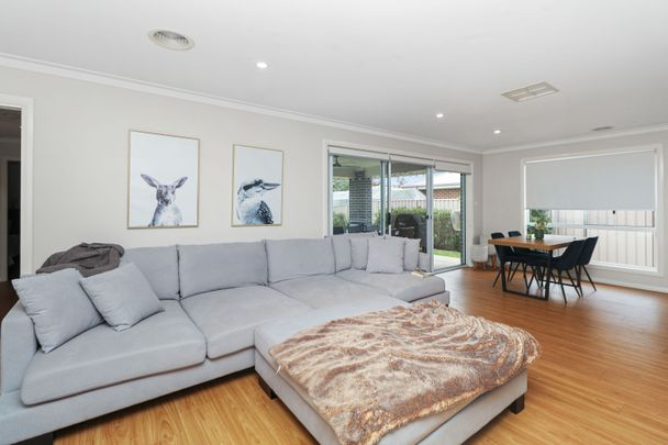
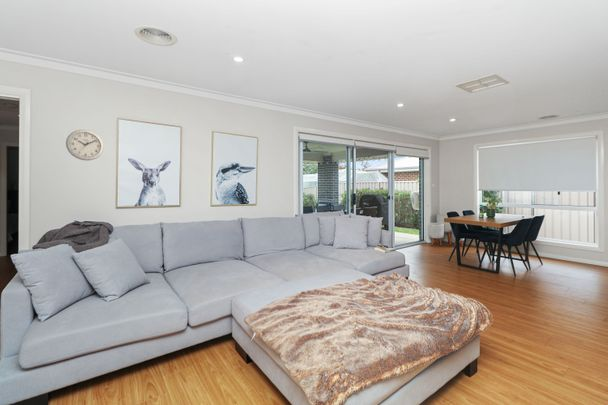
+ wall clock (85, 145)
